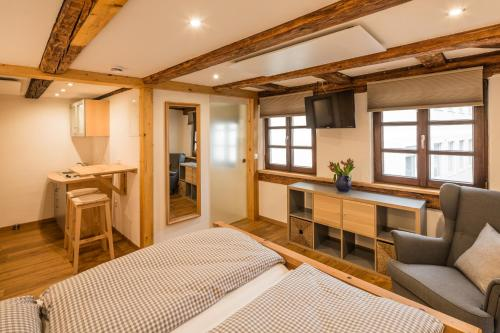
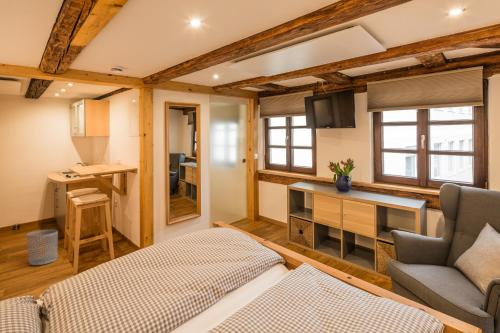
+ waste bin (43, 246)
